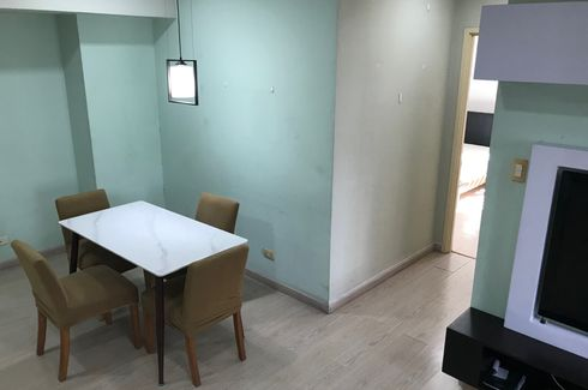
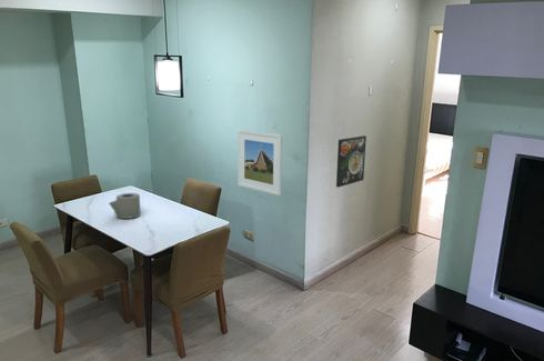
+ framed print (351, 160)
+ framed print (259, 161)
+ toilet paper roll (122, 207)
